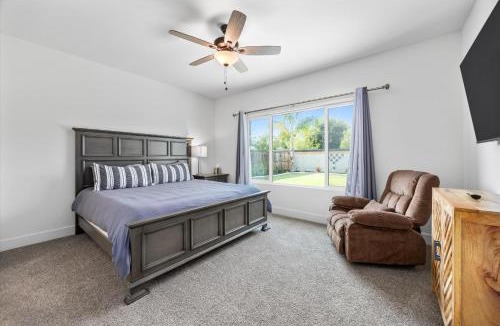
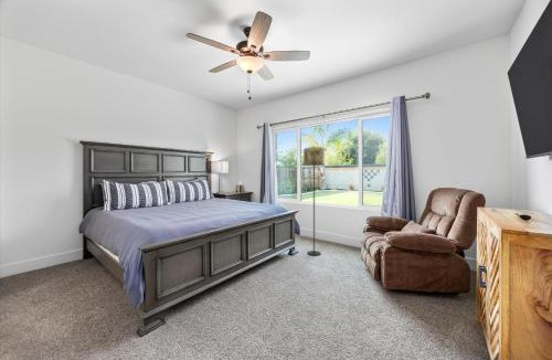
+ floor lamp (314, 201)
